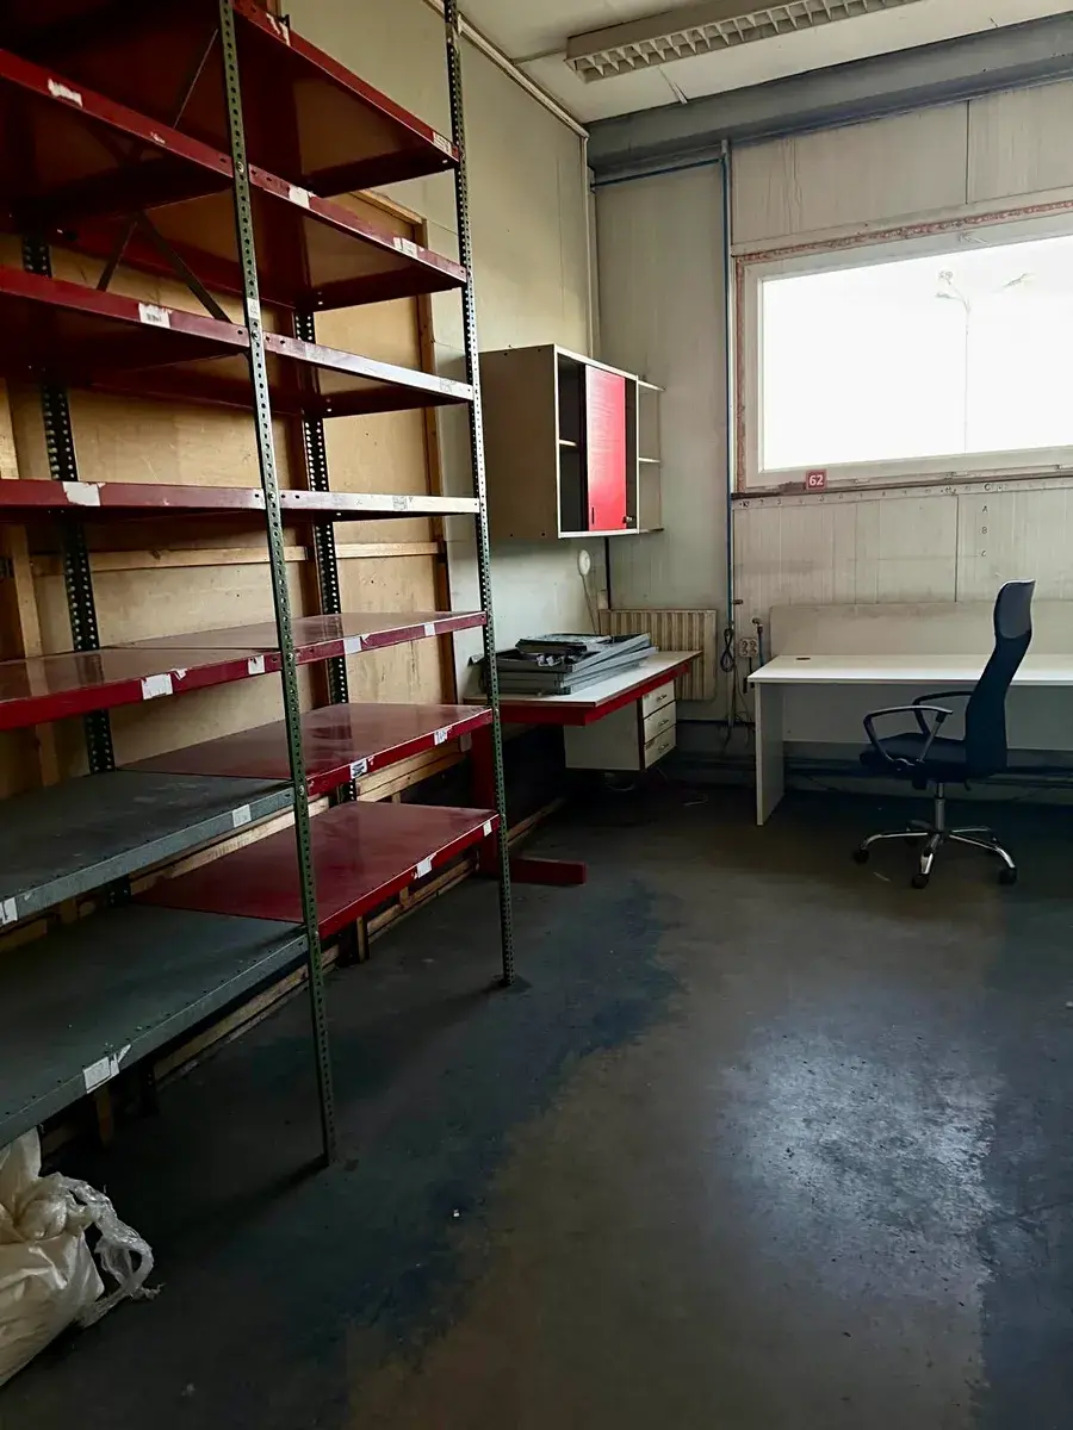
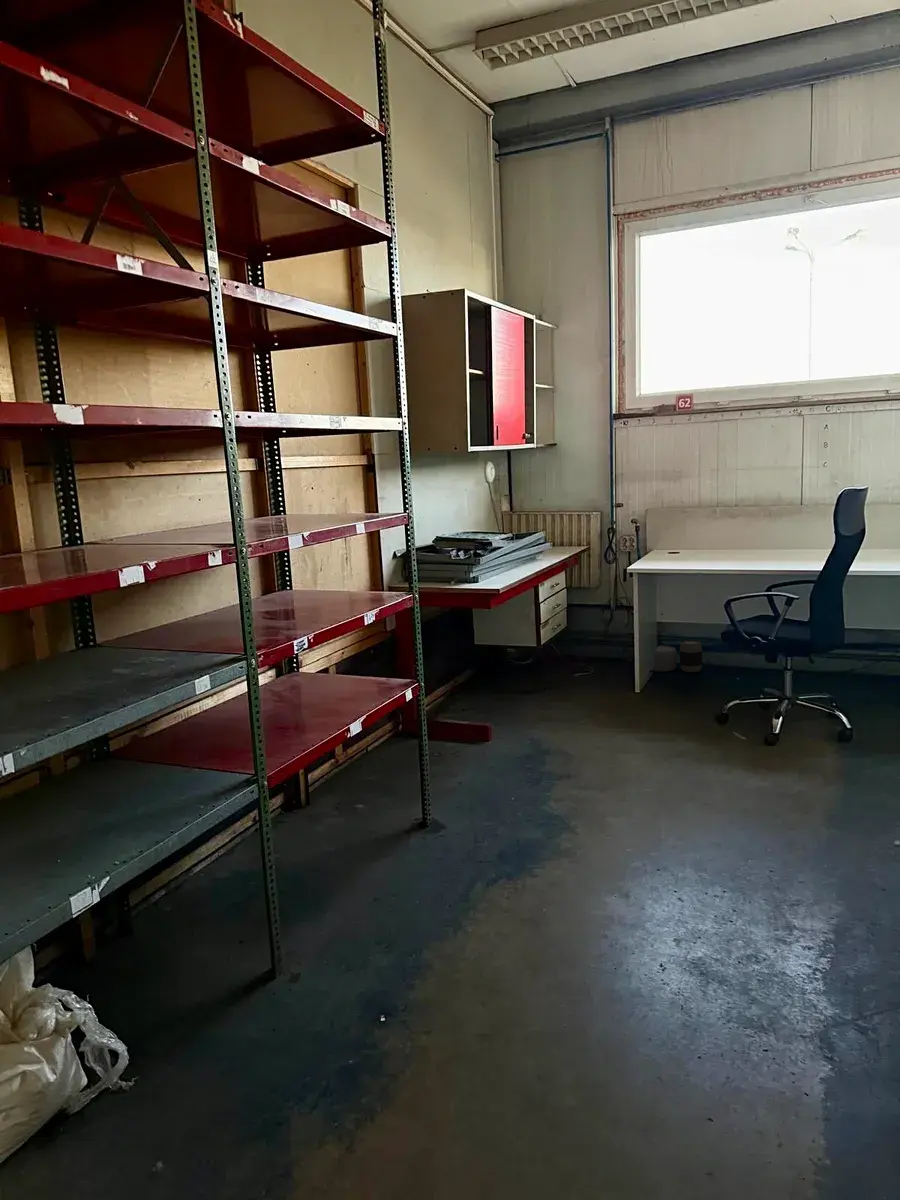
+ waste basket (672, 654)
